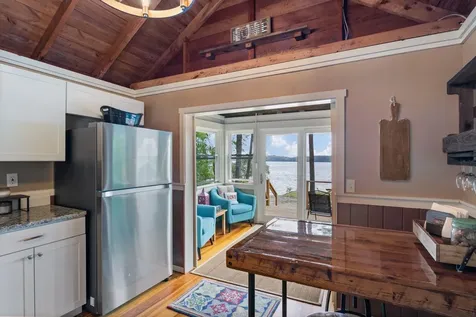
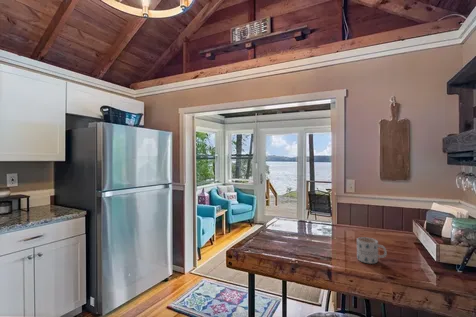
+ mug (371, 250)
